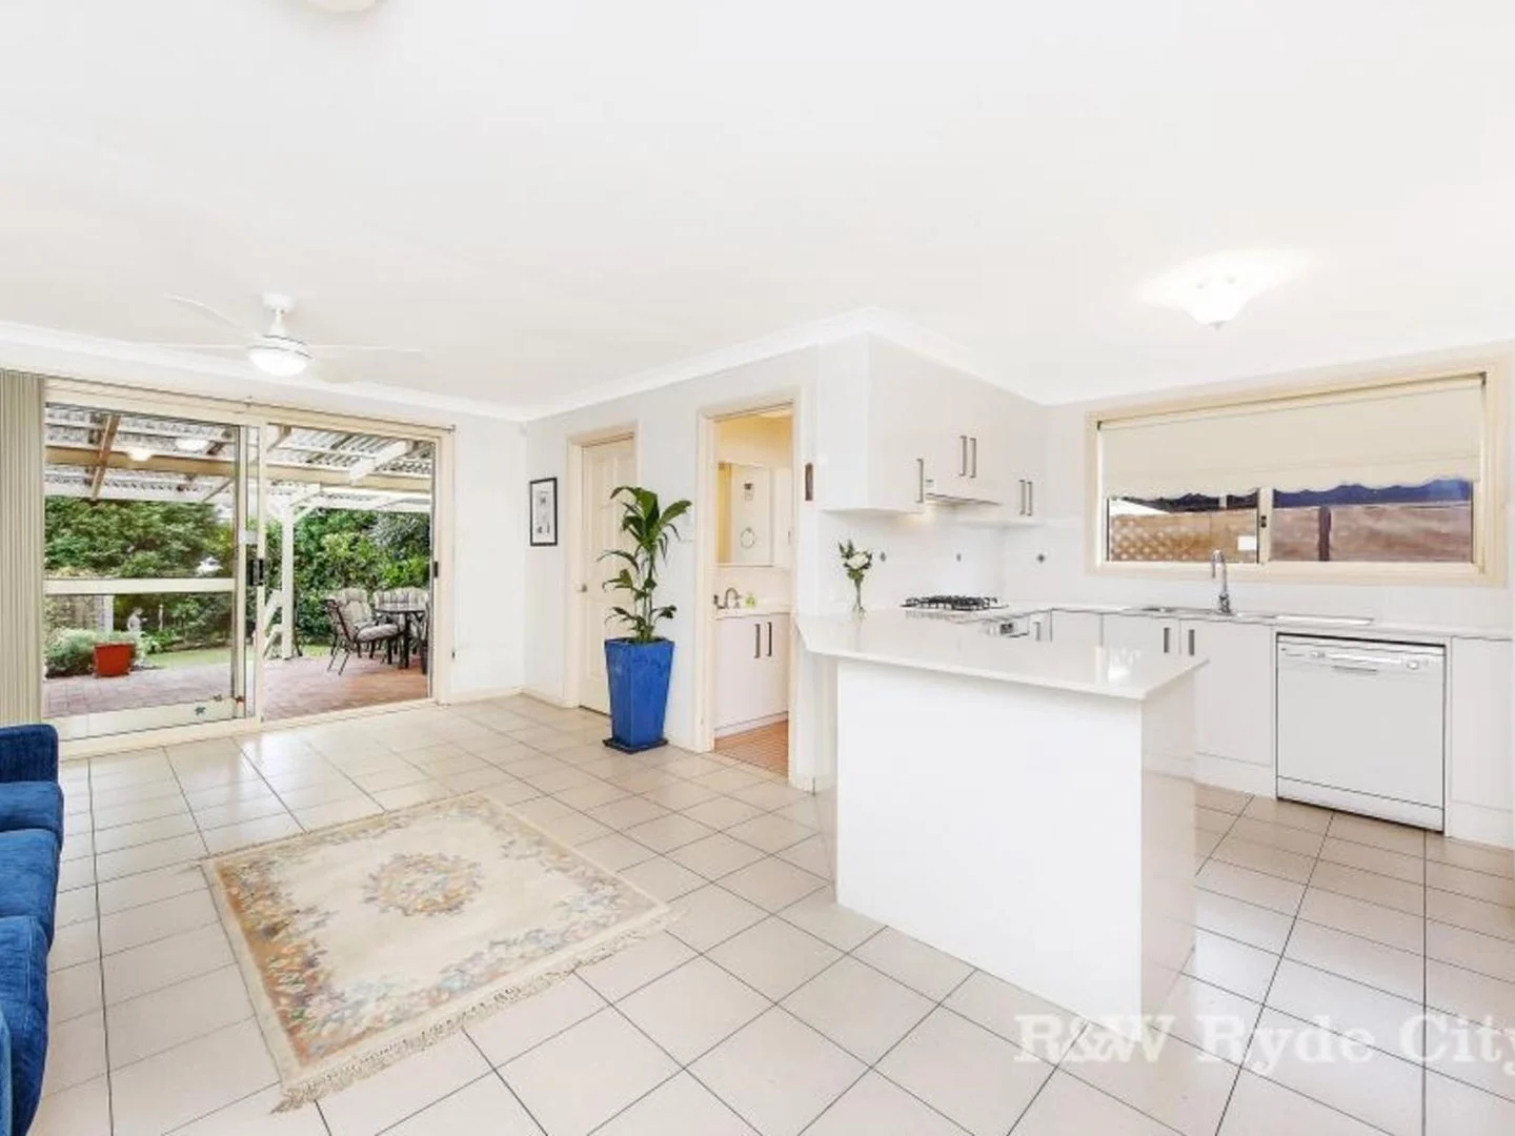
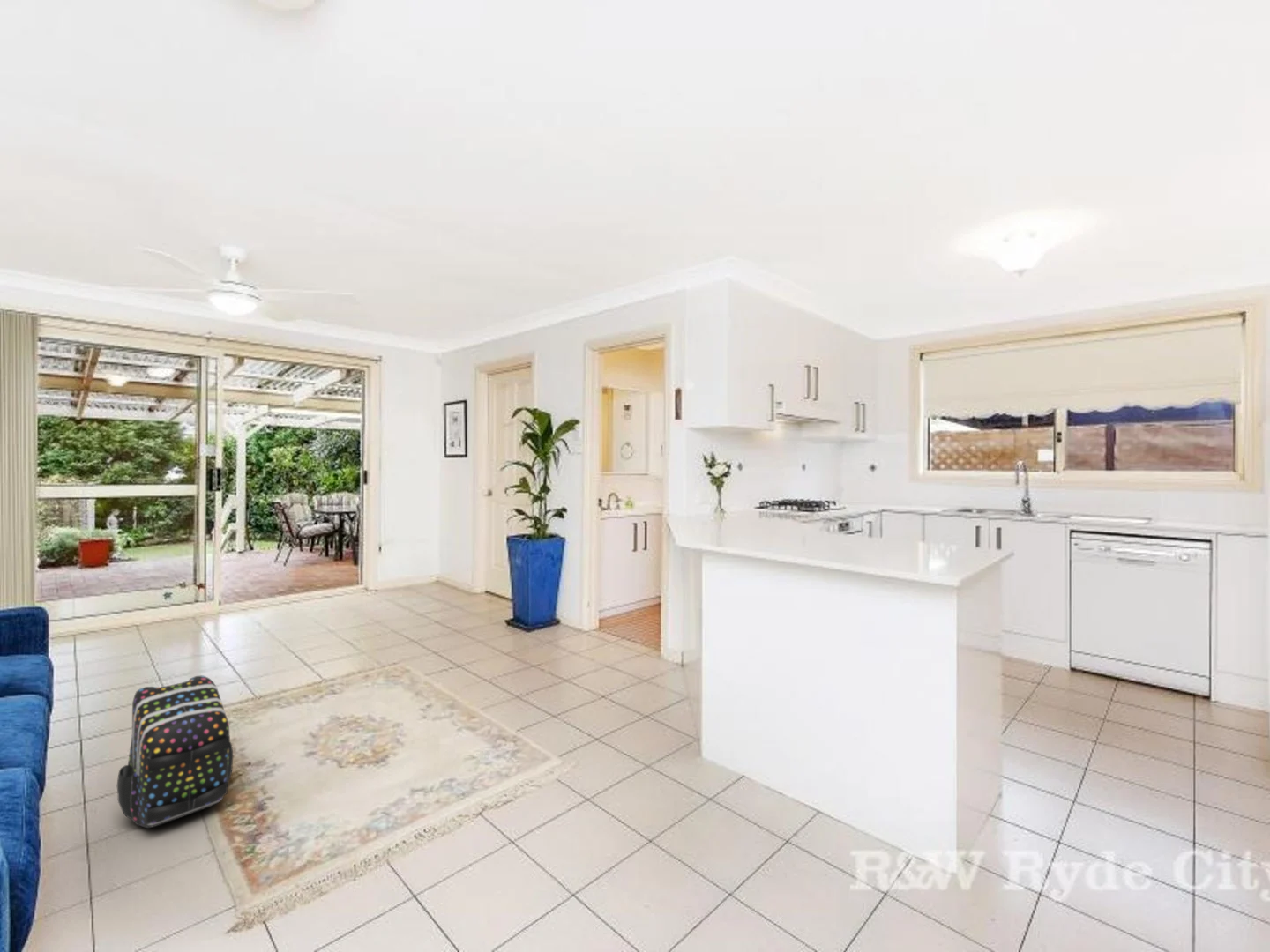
+ backpack (178, 748)
